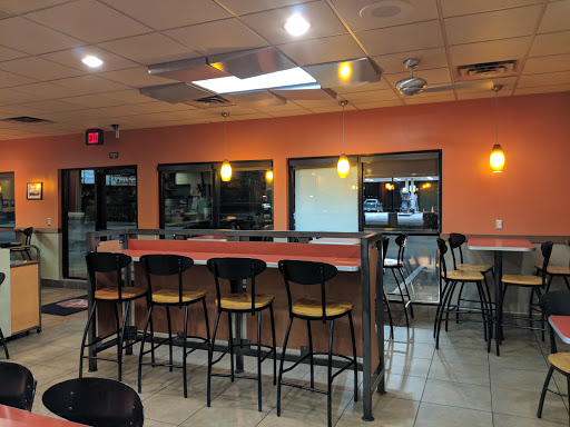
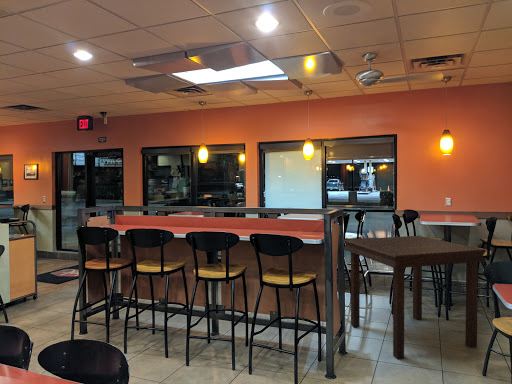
+ dining table (413, 289)
